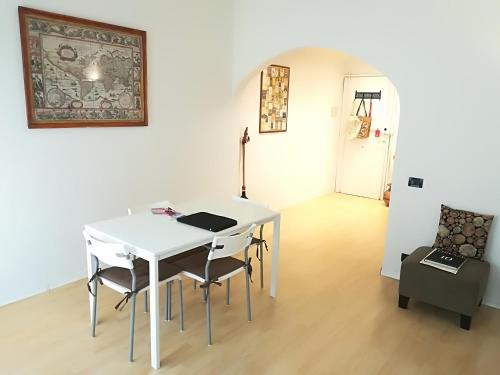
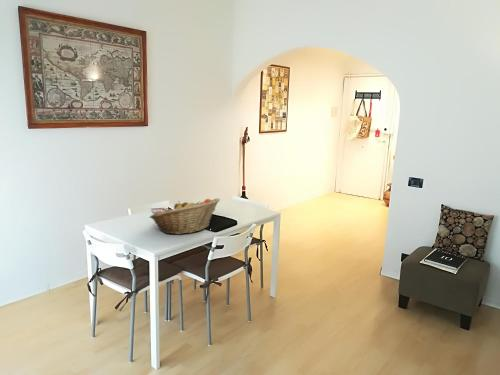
+ fruit basket (186, 213)
